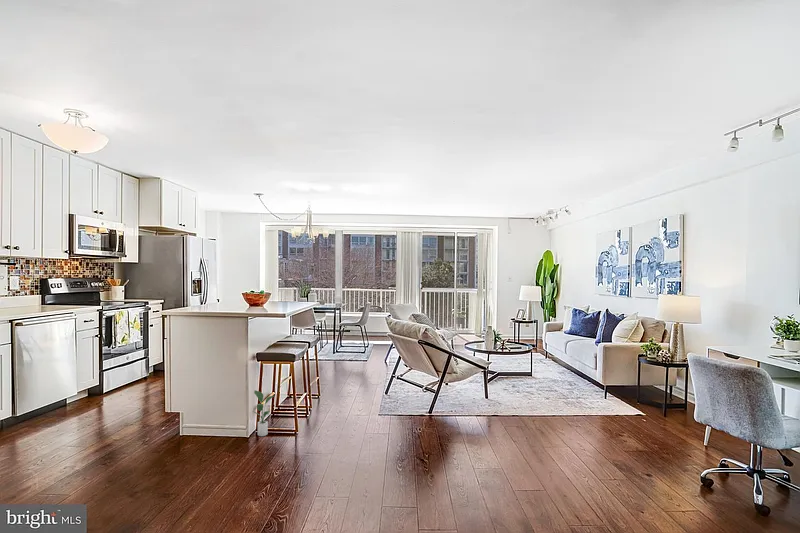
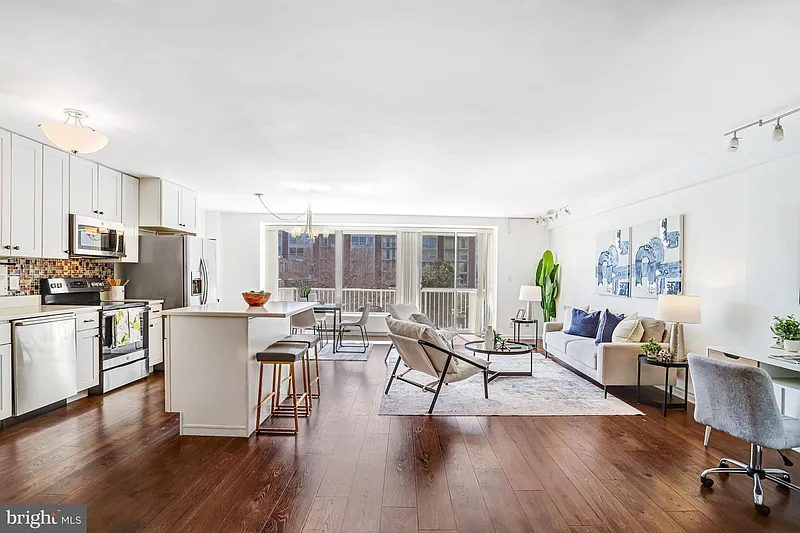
- potted plant (262, 413)
